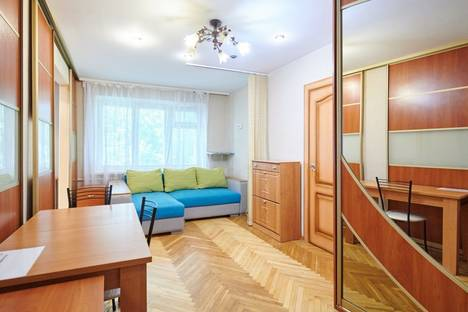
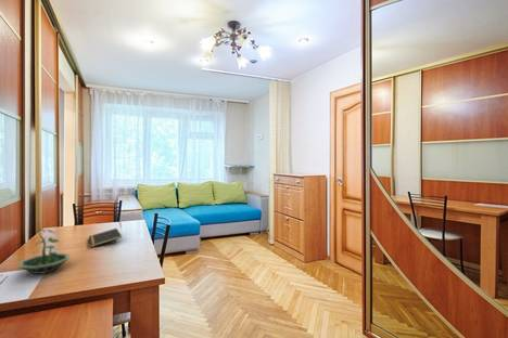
+ notepad (104, 236)
+ terrarium (45, 238)
